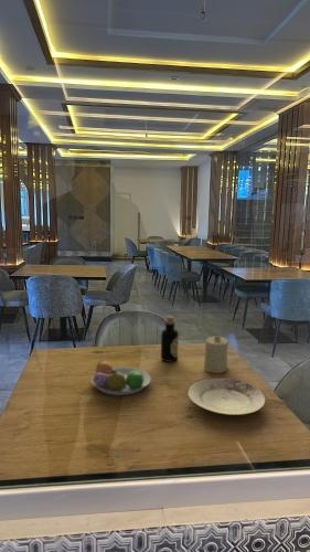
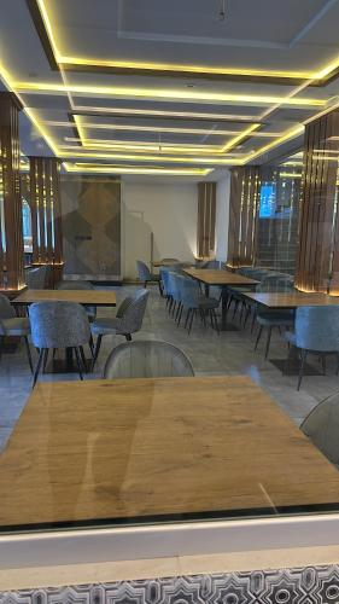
- plate (225, 397)
- candle (216, 351)
- fruit bowl (121, 374)
- bottle (169, 338)
